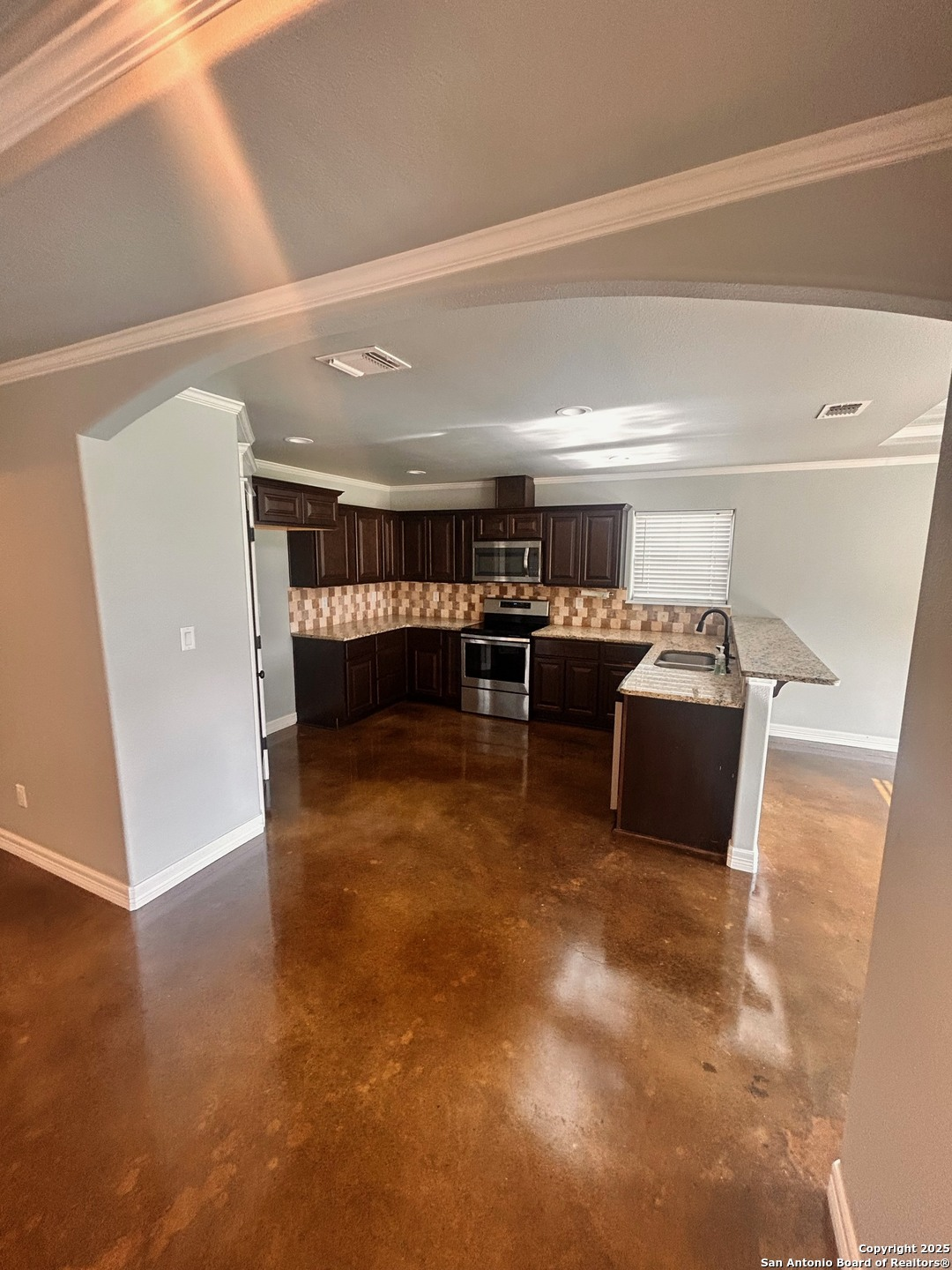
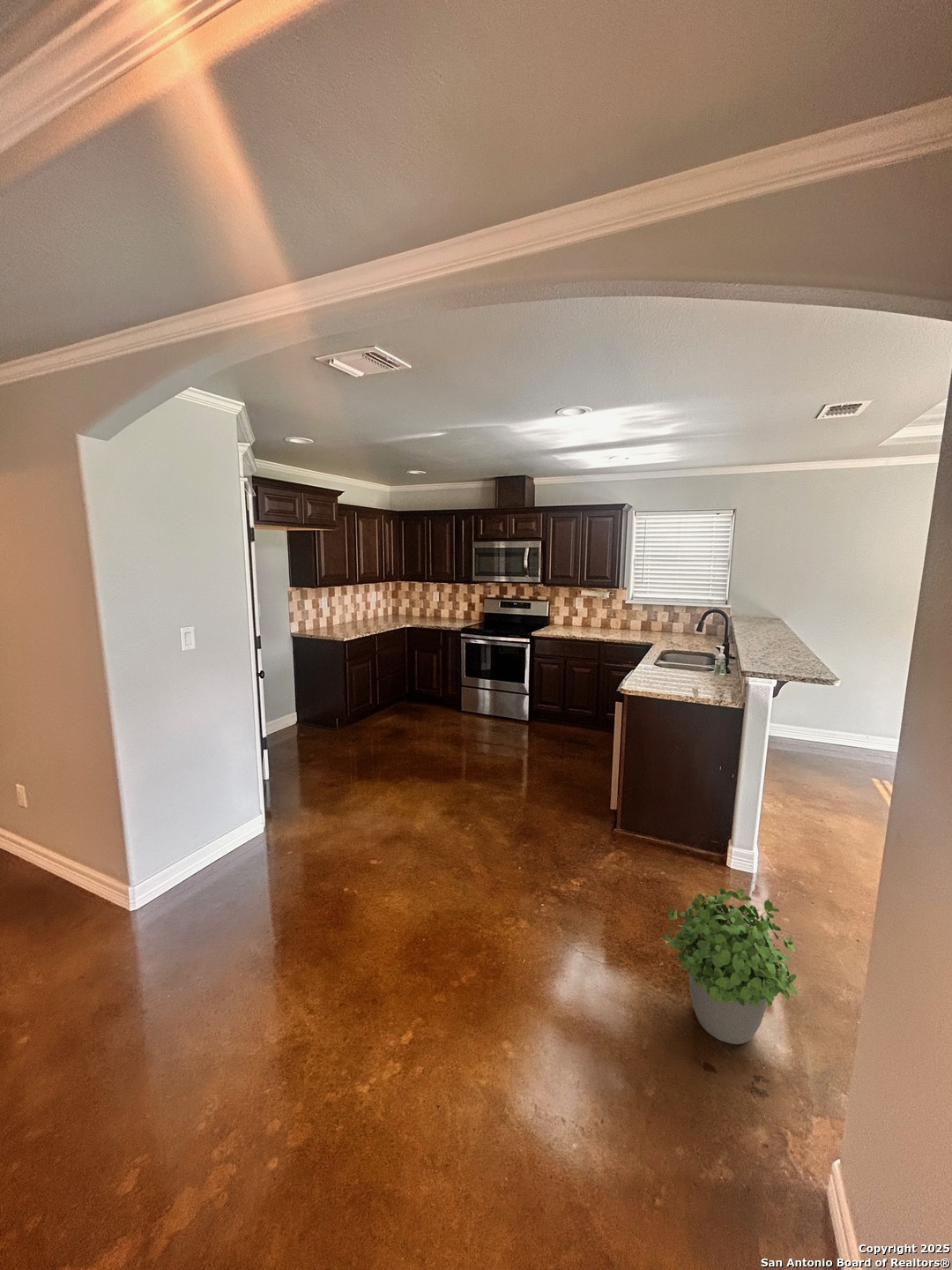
+ potted plant (725, 961)
